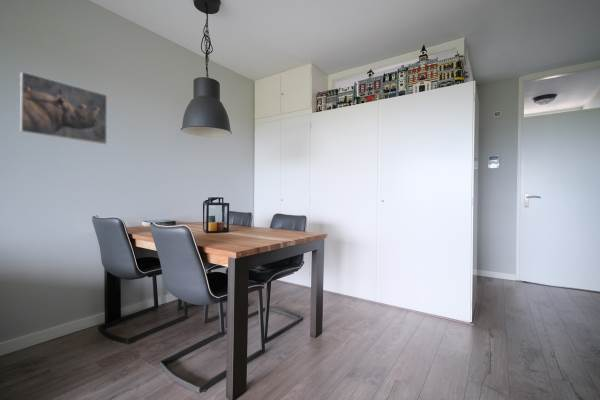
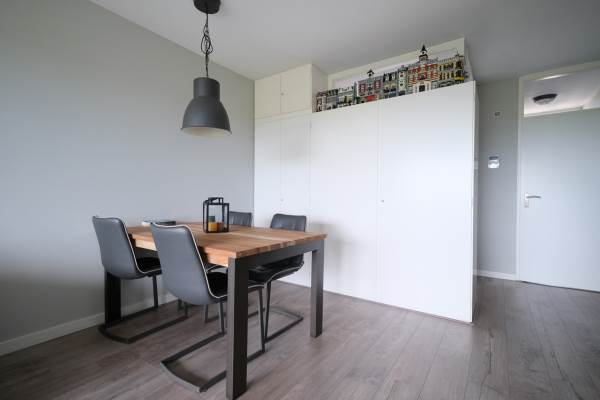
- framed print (67, 111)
